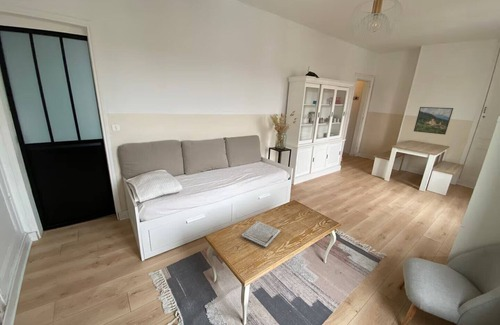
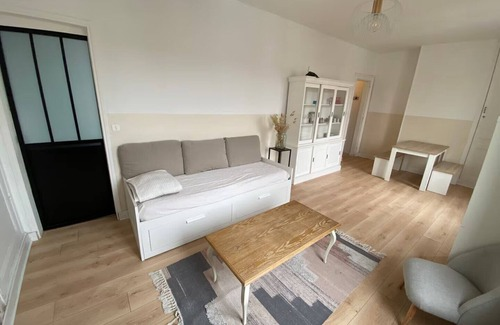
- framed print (432, 120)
- book (261, 232)
